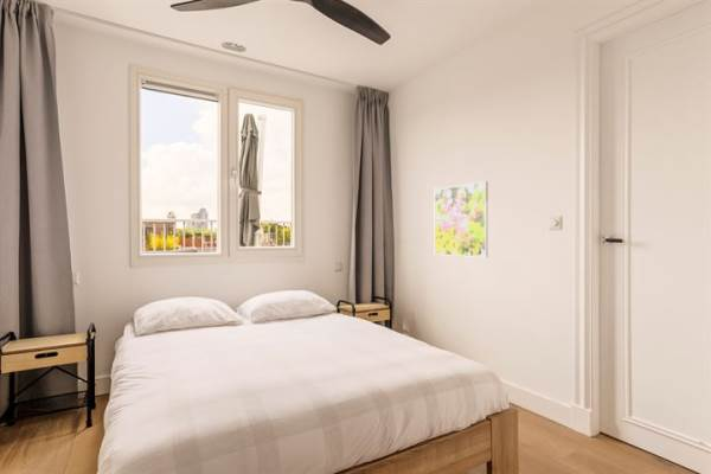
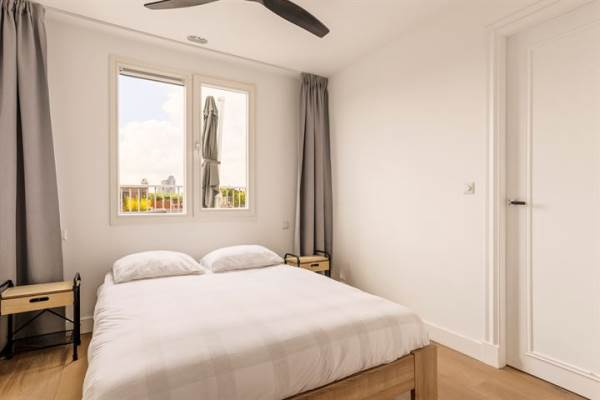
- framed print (459, 220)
